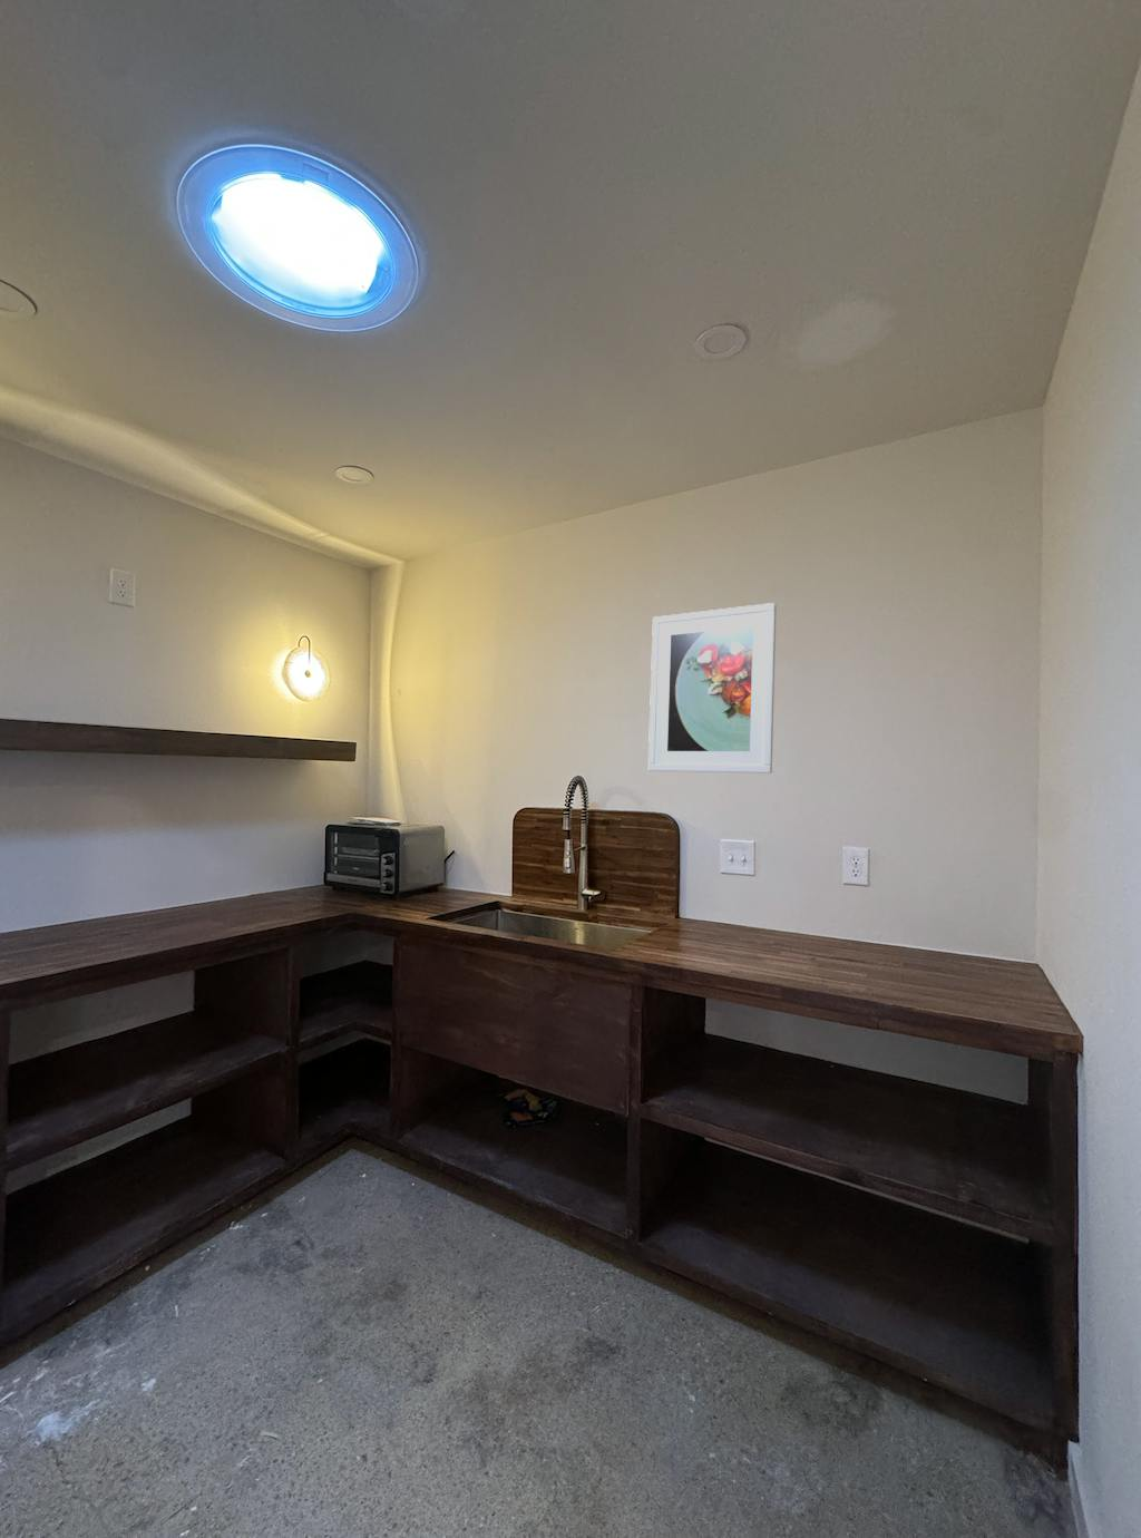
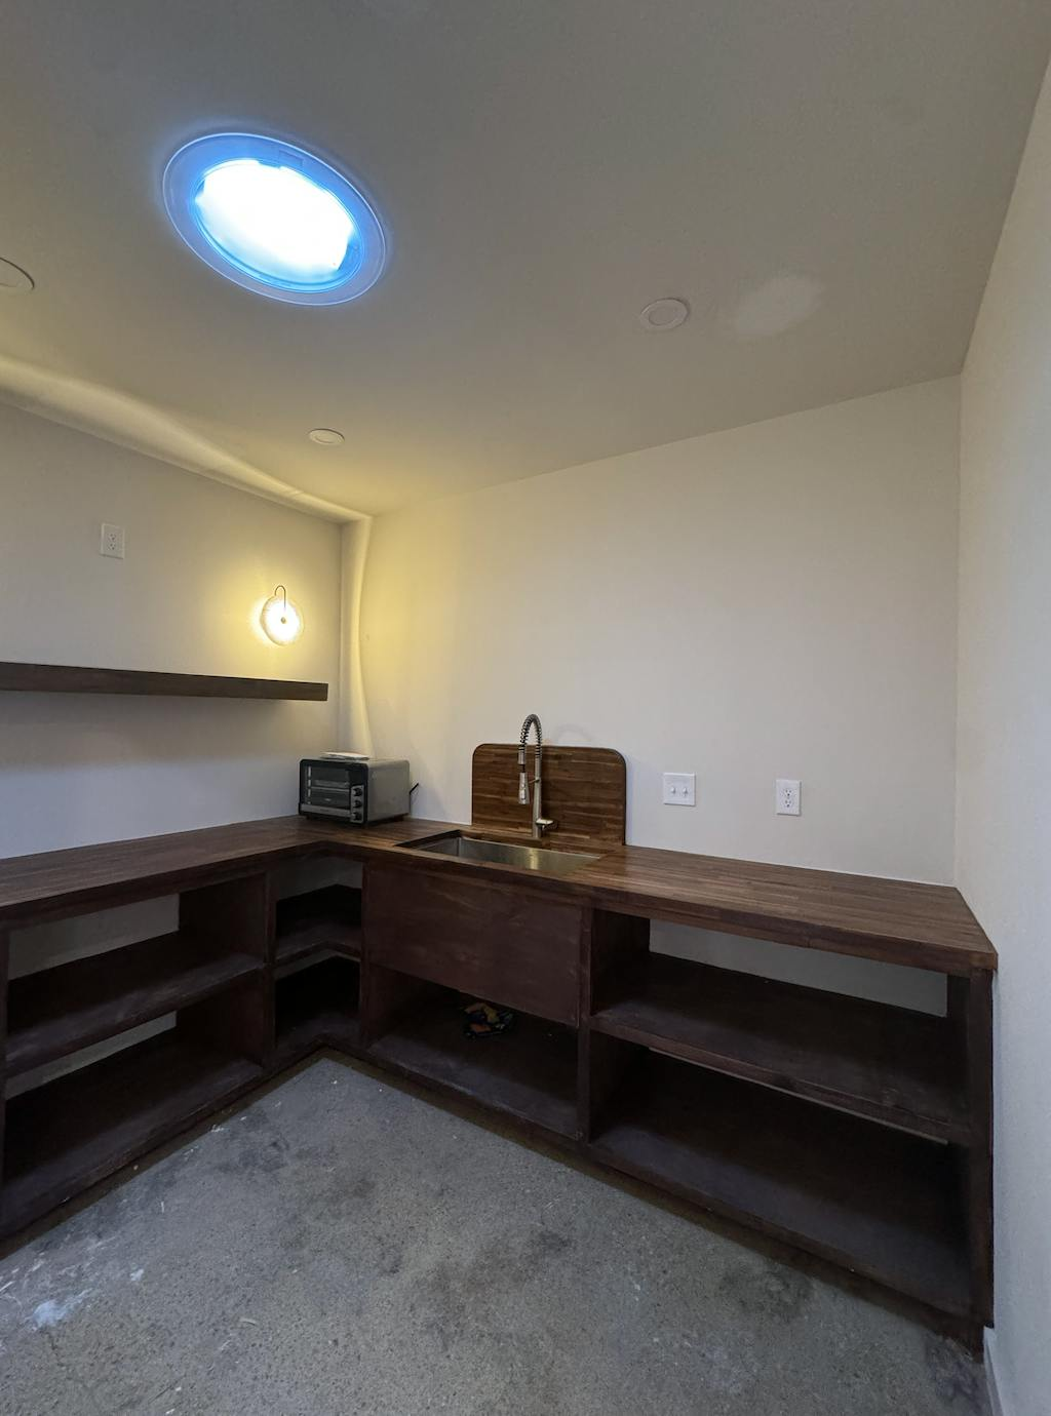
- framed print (708, 690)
